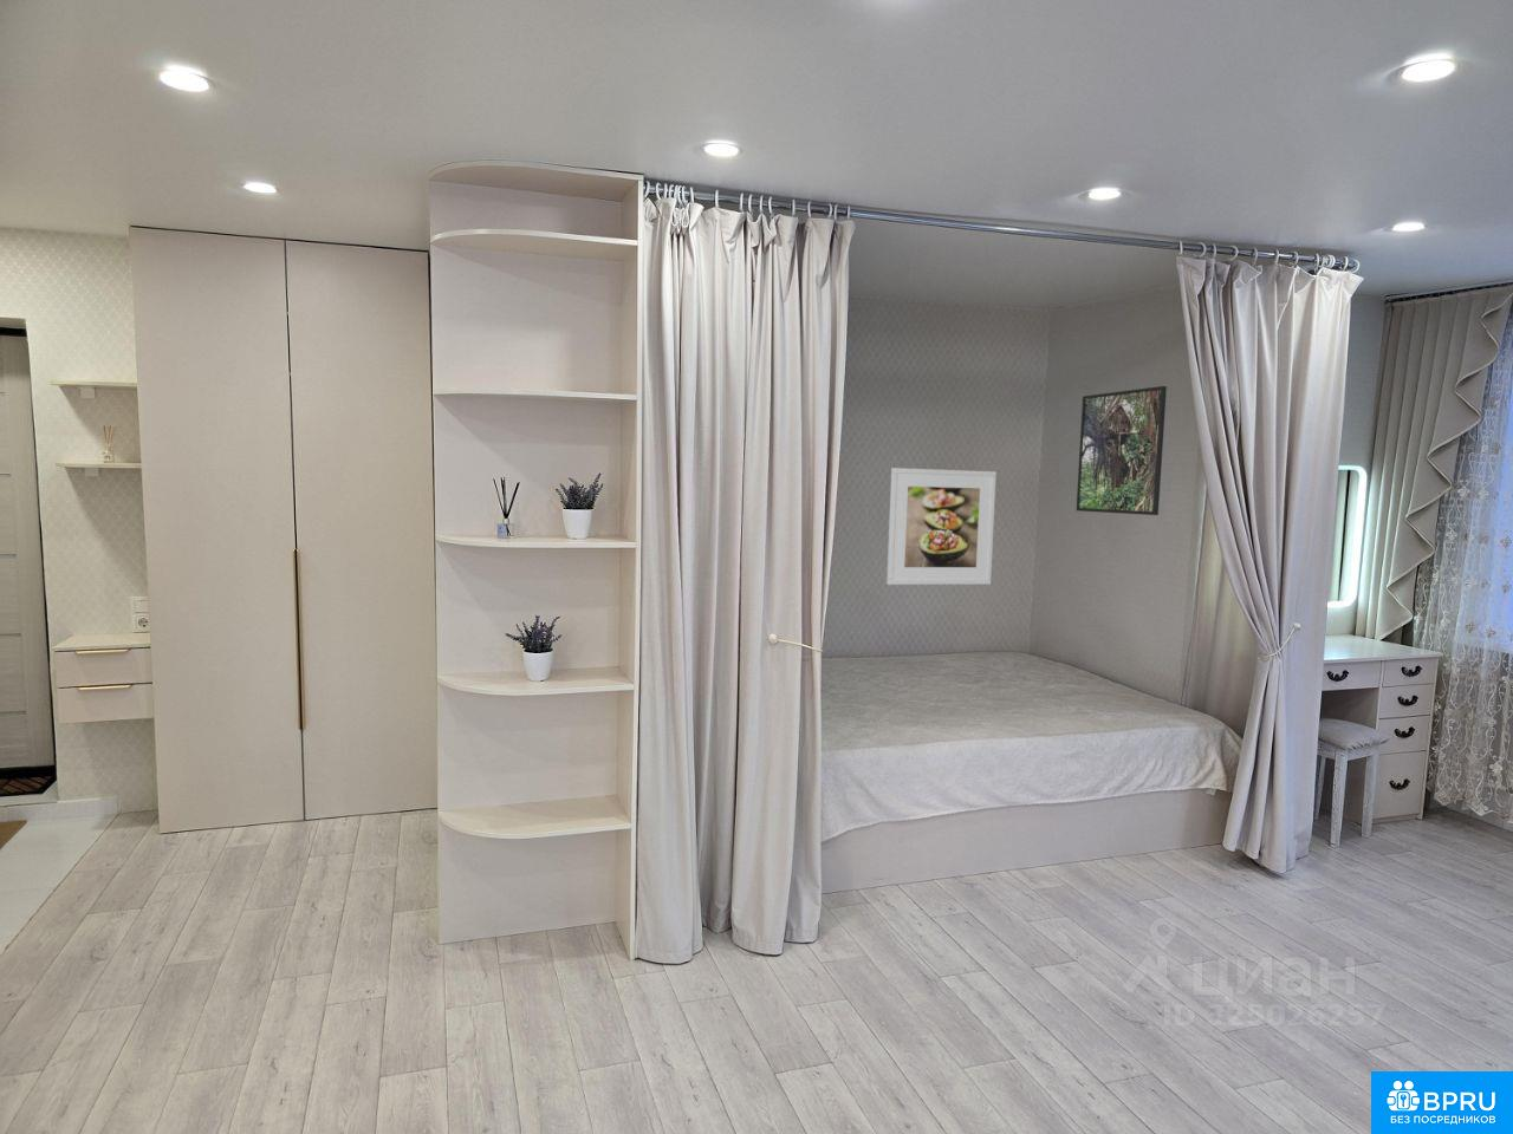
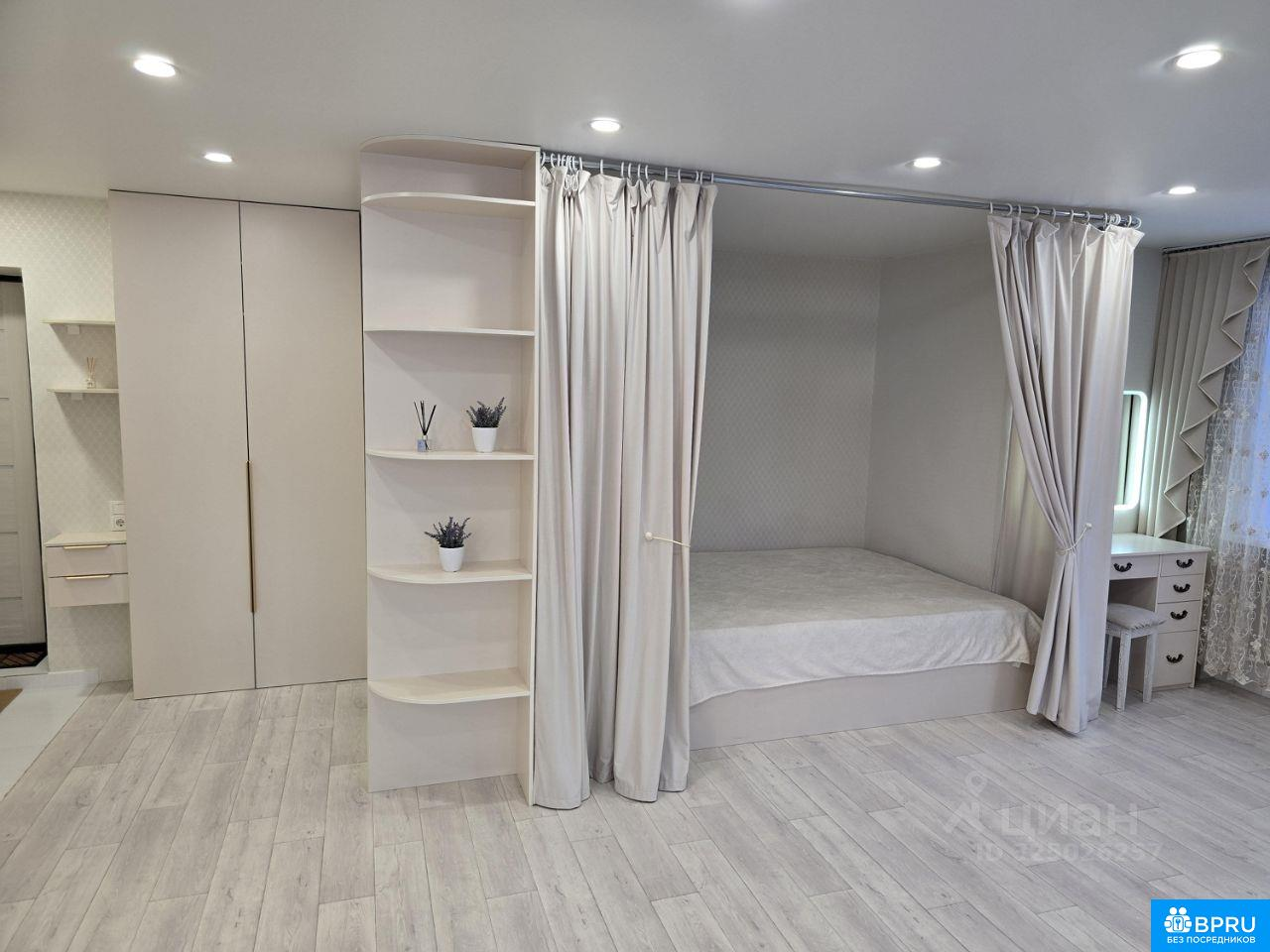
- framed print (1119, 453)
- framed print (942, 526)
